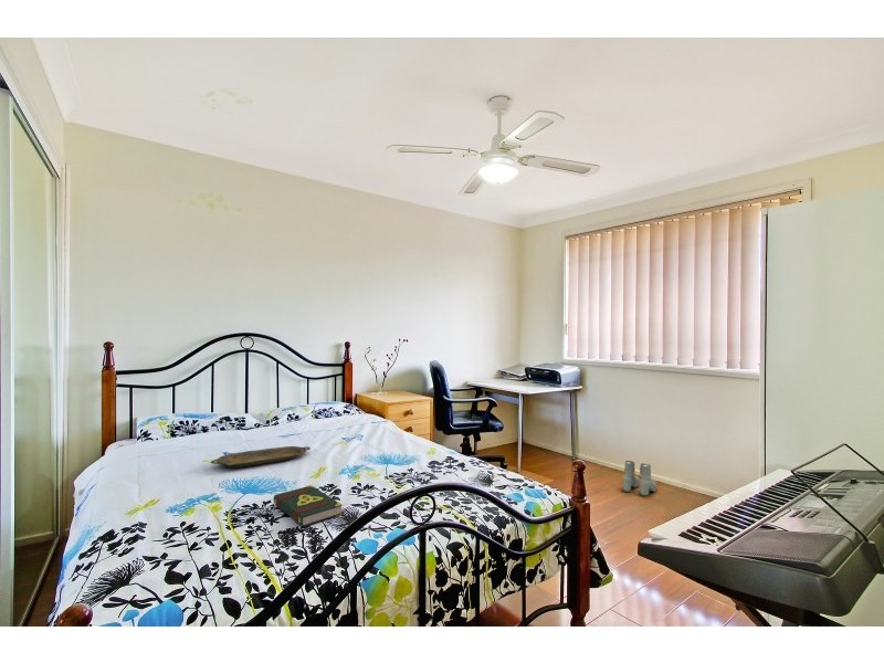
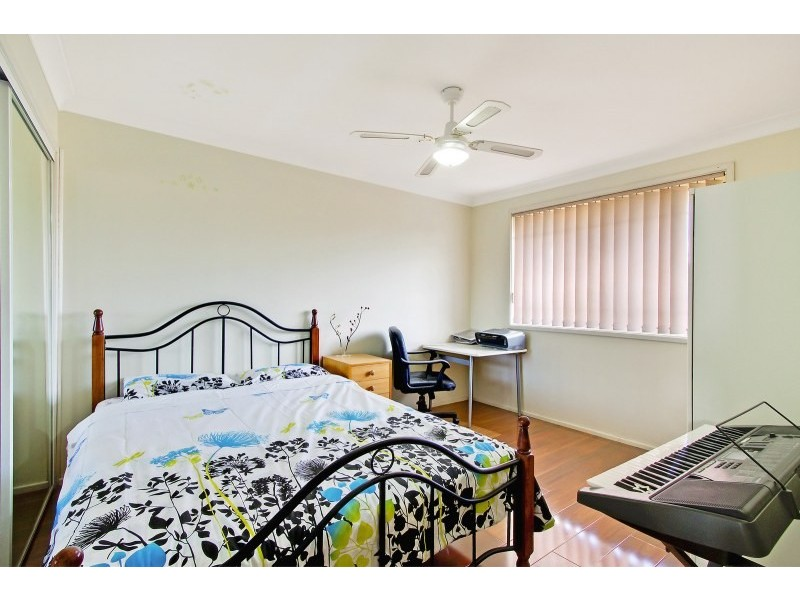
- book (306, 504)
- boots (641, 475)
- serving tray (263, 456)
